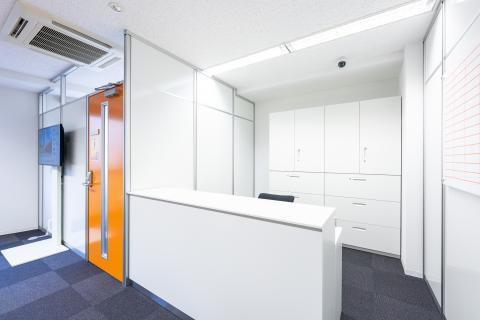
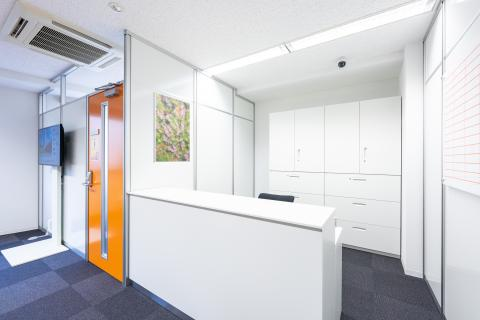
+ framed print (173, 130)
